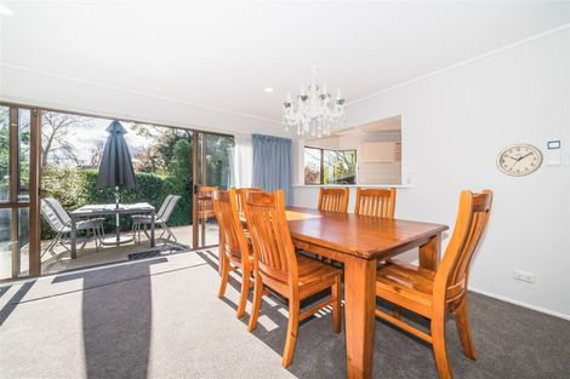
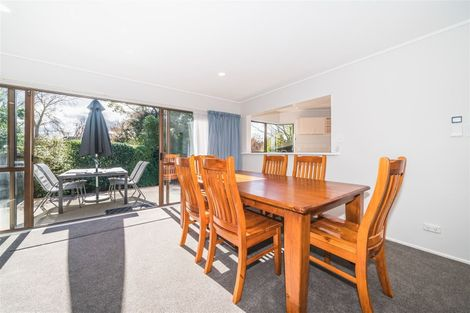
- wall clock (518, 160)
- chandelier (313, 102)
